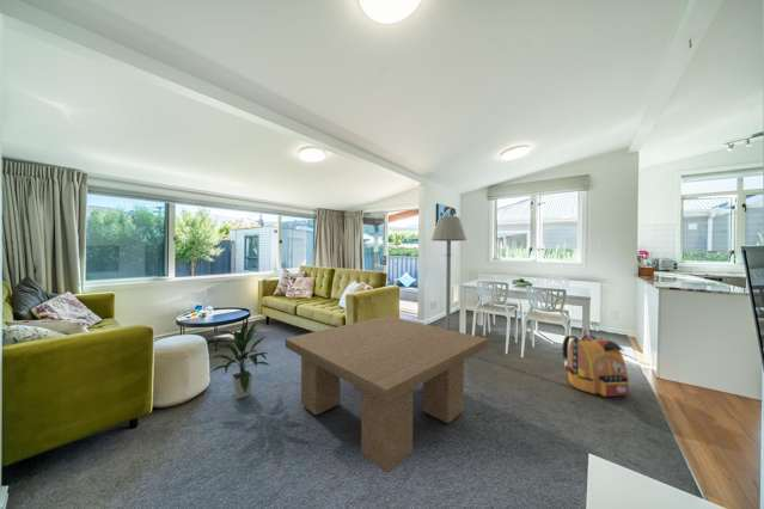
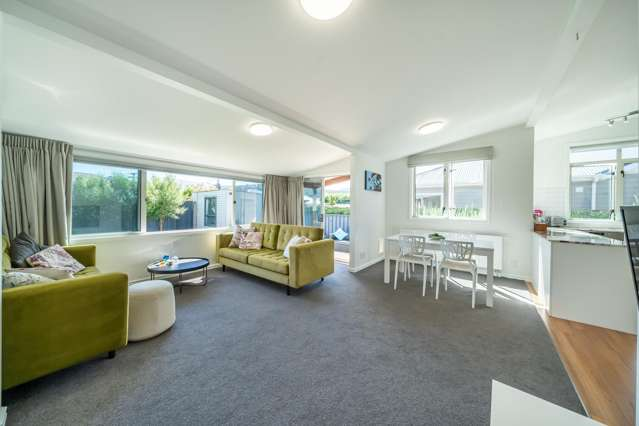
- backpack (593, 358)
- coffee table (386, 372)
- floor lamp (448, 282)
- indoor plant (240, 357)
